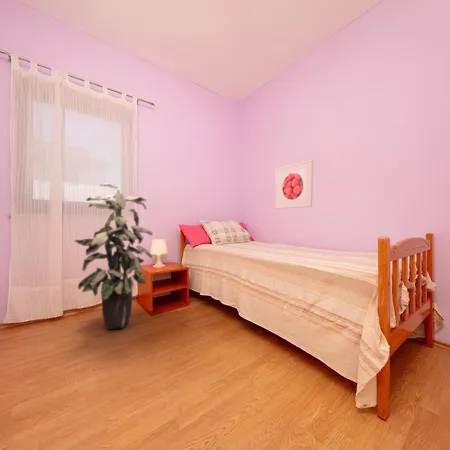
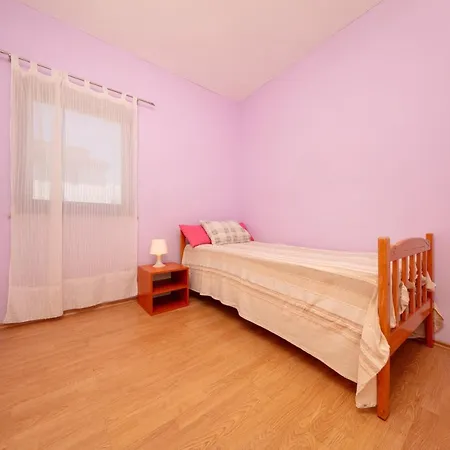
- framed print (292, 186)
- indoor plant (114, 254)
